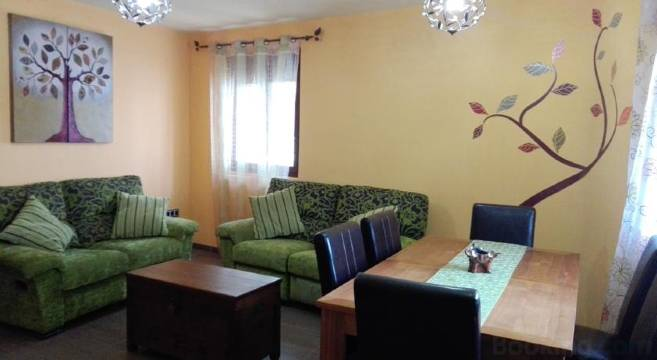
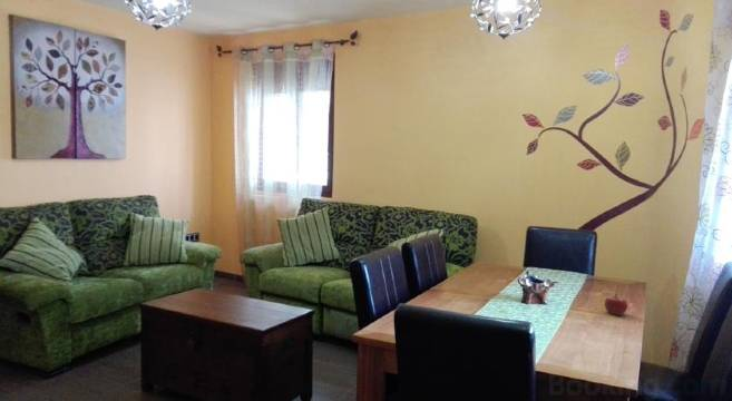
+ fruit (616, 303)
